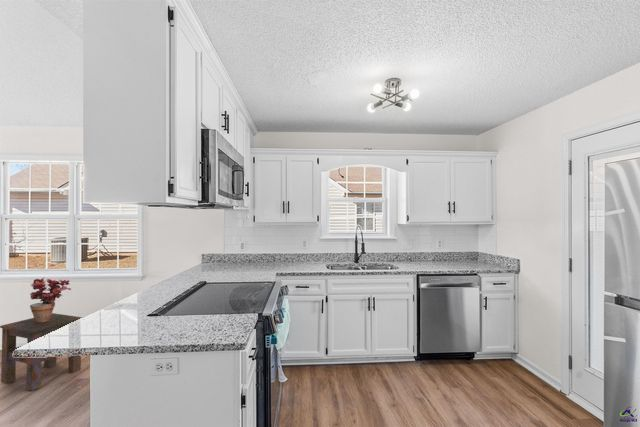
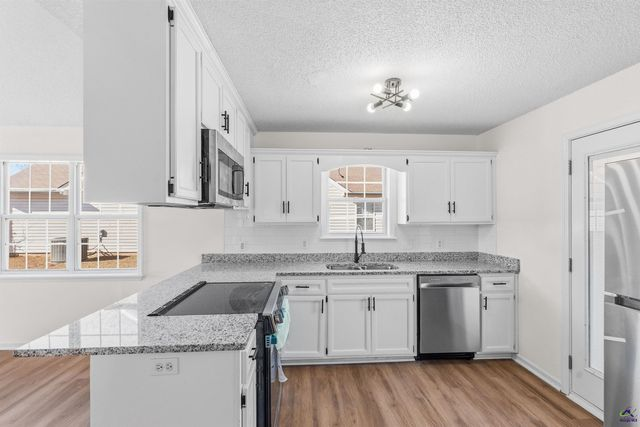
- potted plant (47, 299)
- side table (43, 358)
